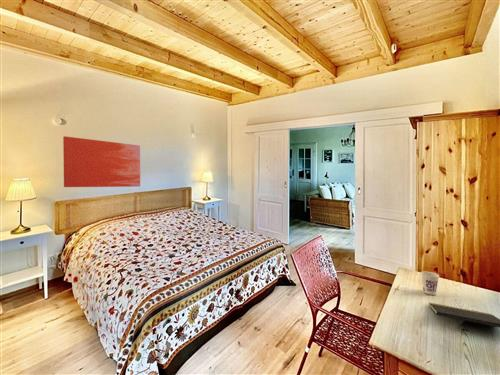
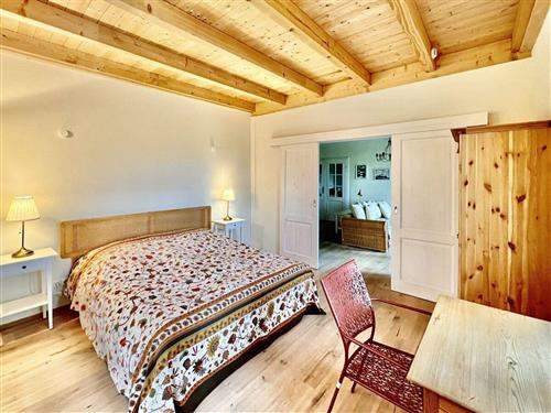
- wall art (105, 164)
- cup (429, 283)
- notepad (464, 314)
